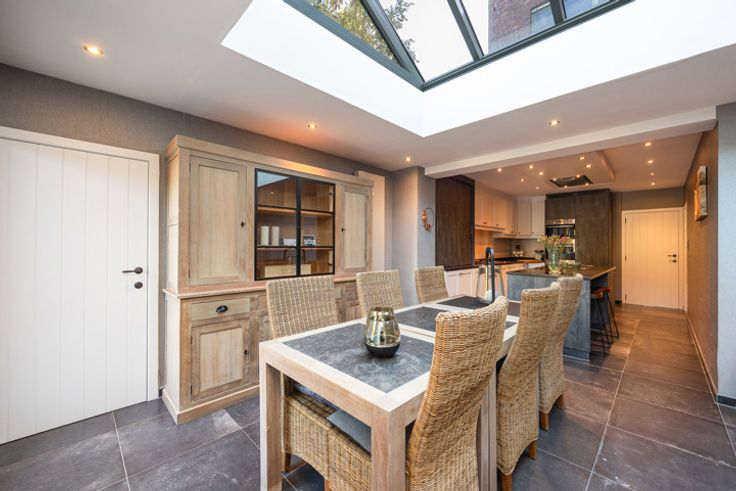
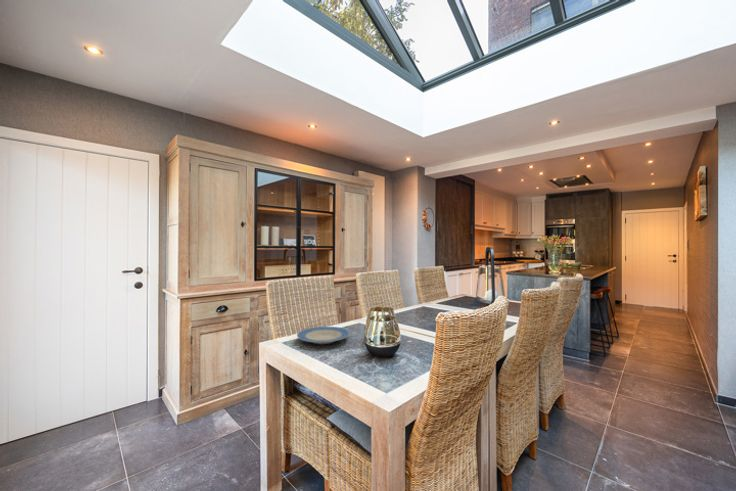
+ plate (323, 336)
